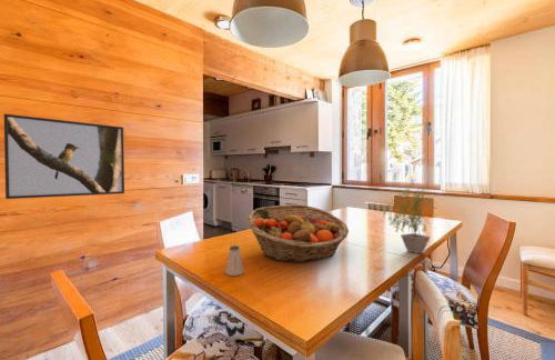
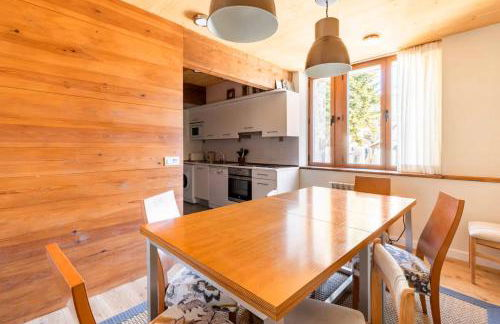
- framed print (71, 158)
- potted plant (408, 214)
- saltshaker (234, 259)
- fruit basket (297, 230)
